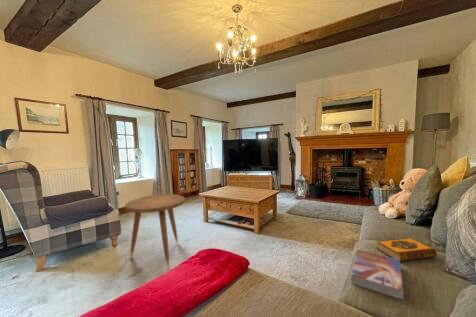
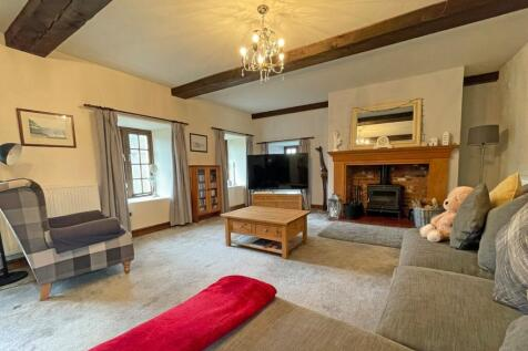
- side table (160, 226)
- hardback book (405, 249)
- textbook (376, 270)
